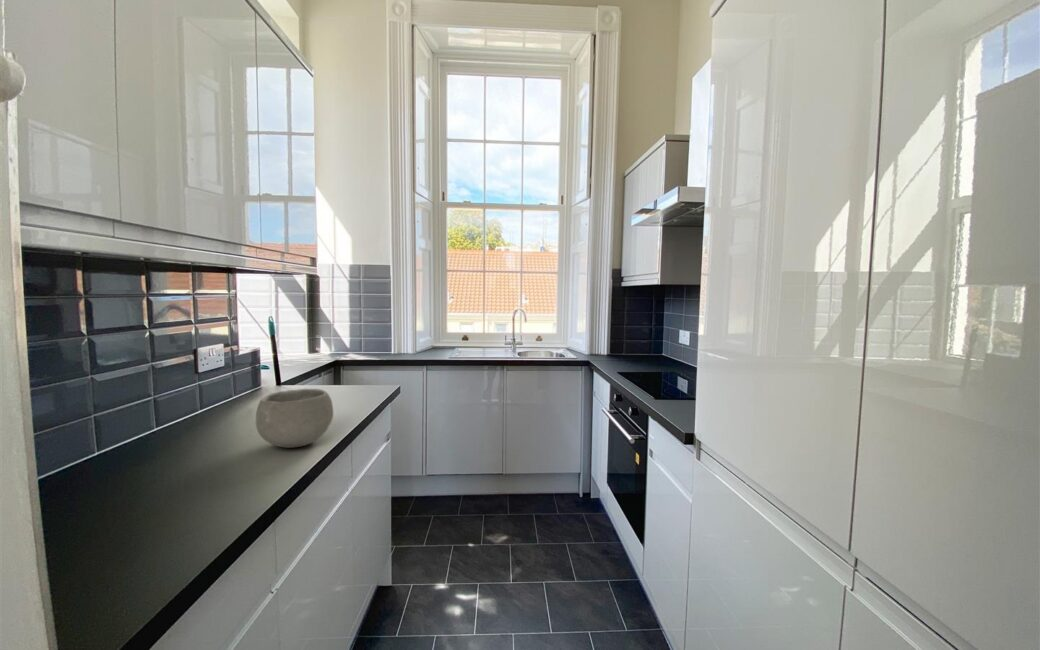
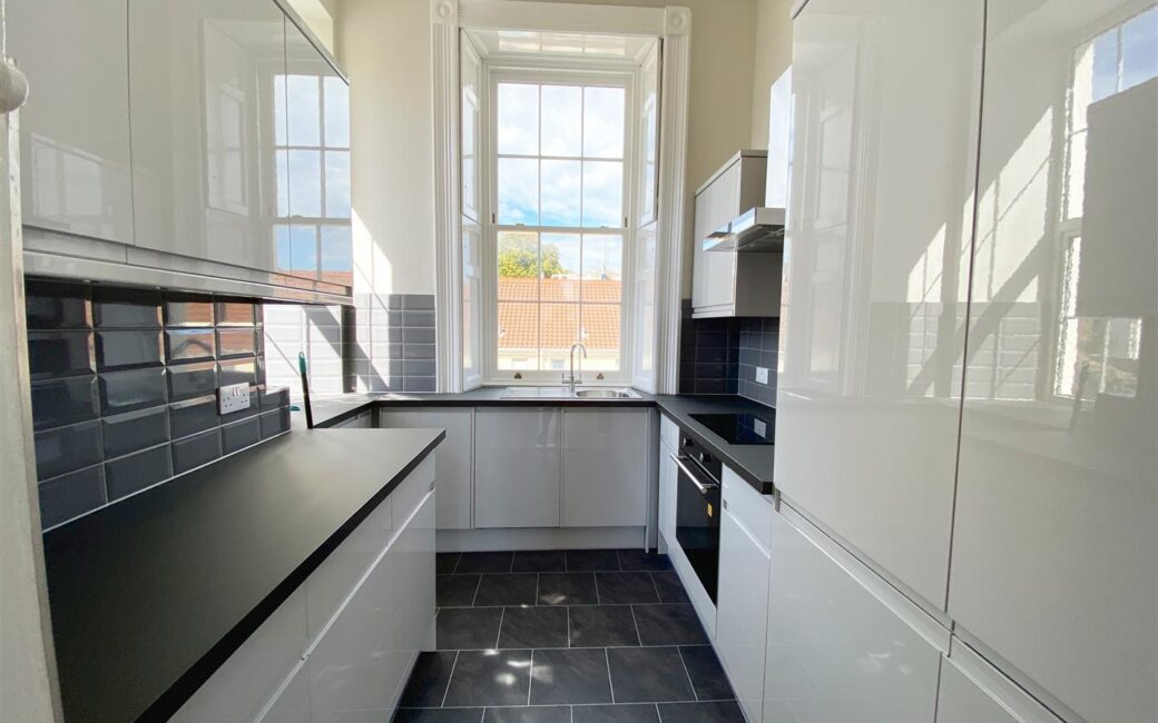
- bowl (296, 419)
